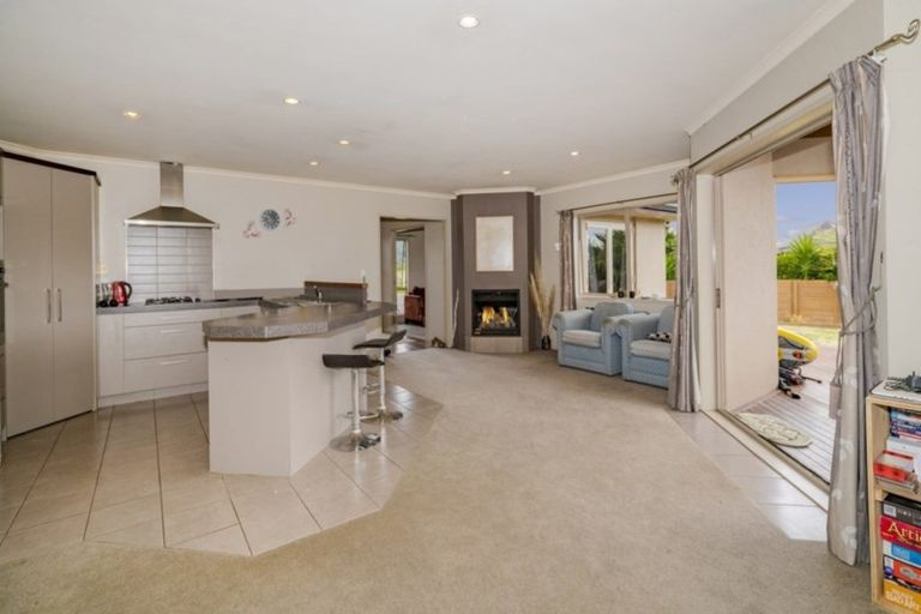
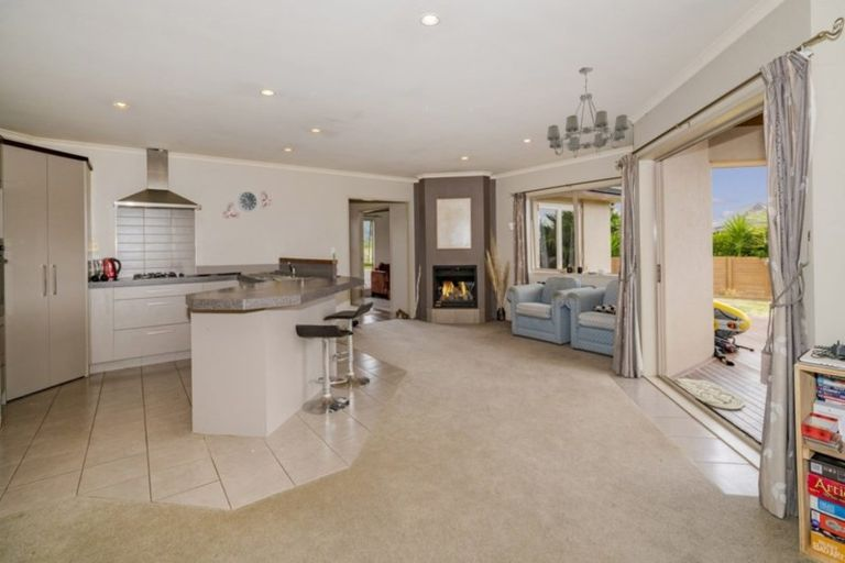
+ chandelier (583, 109)
